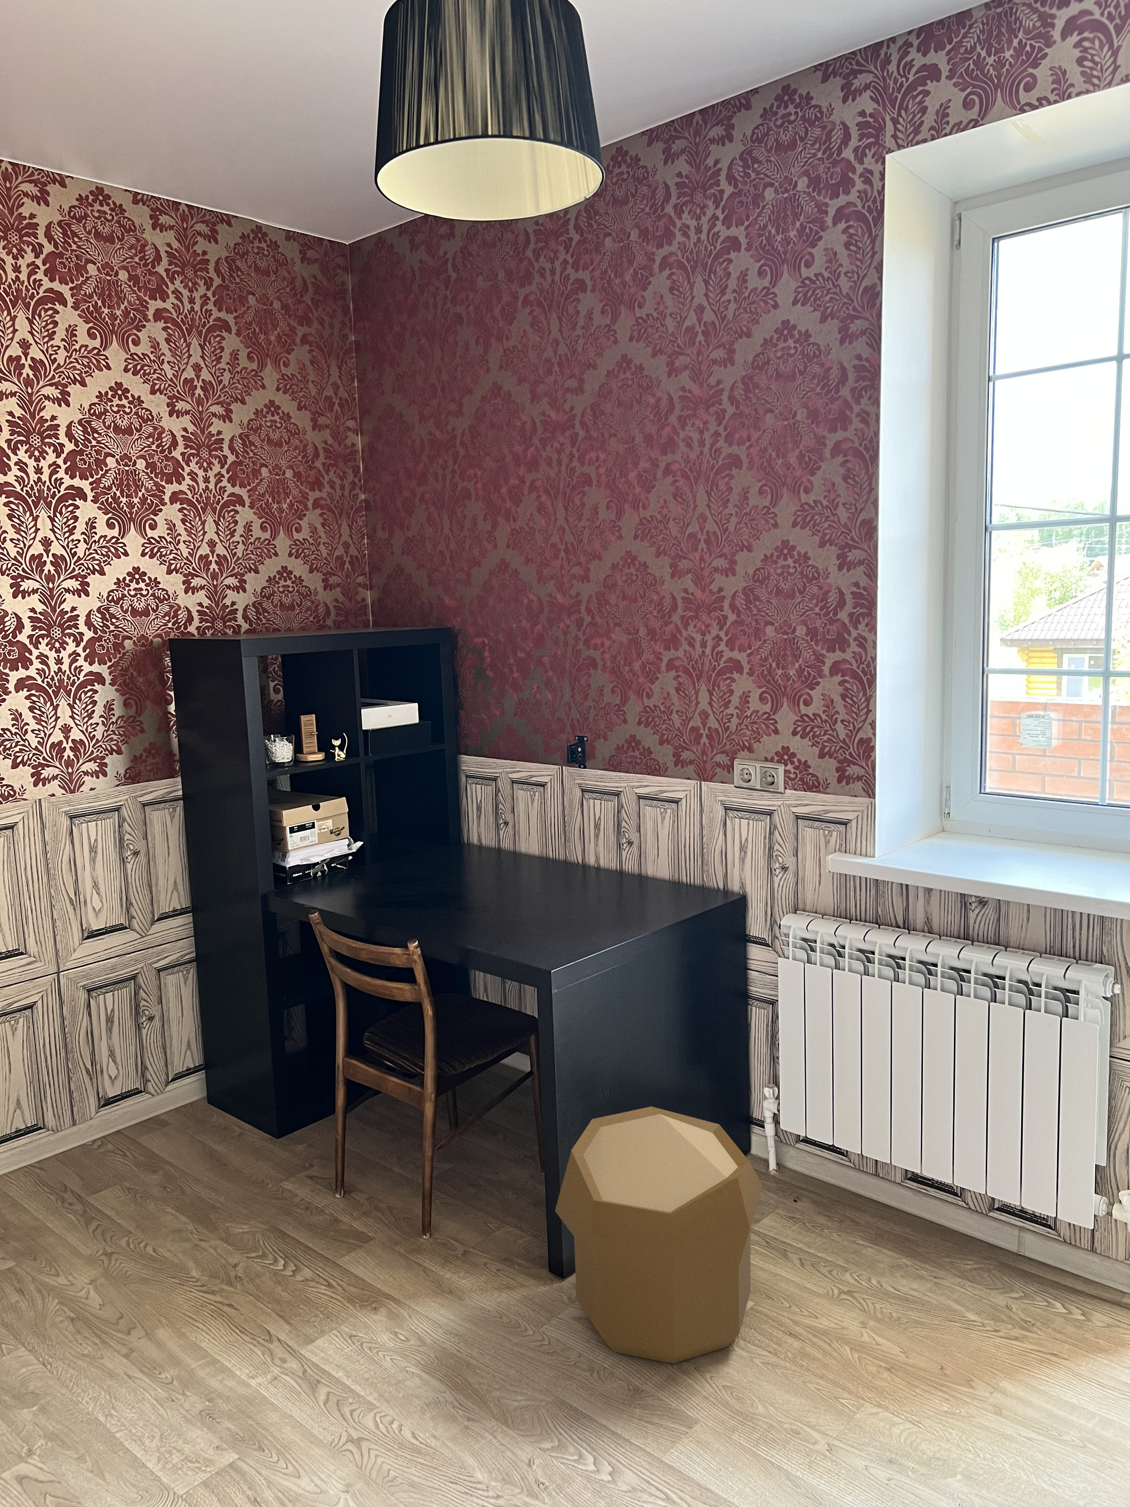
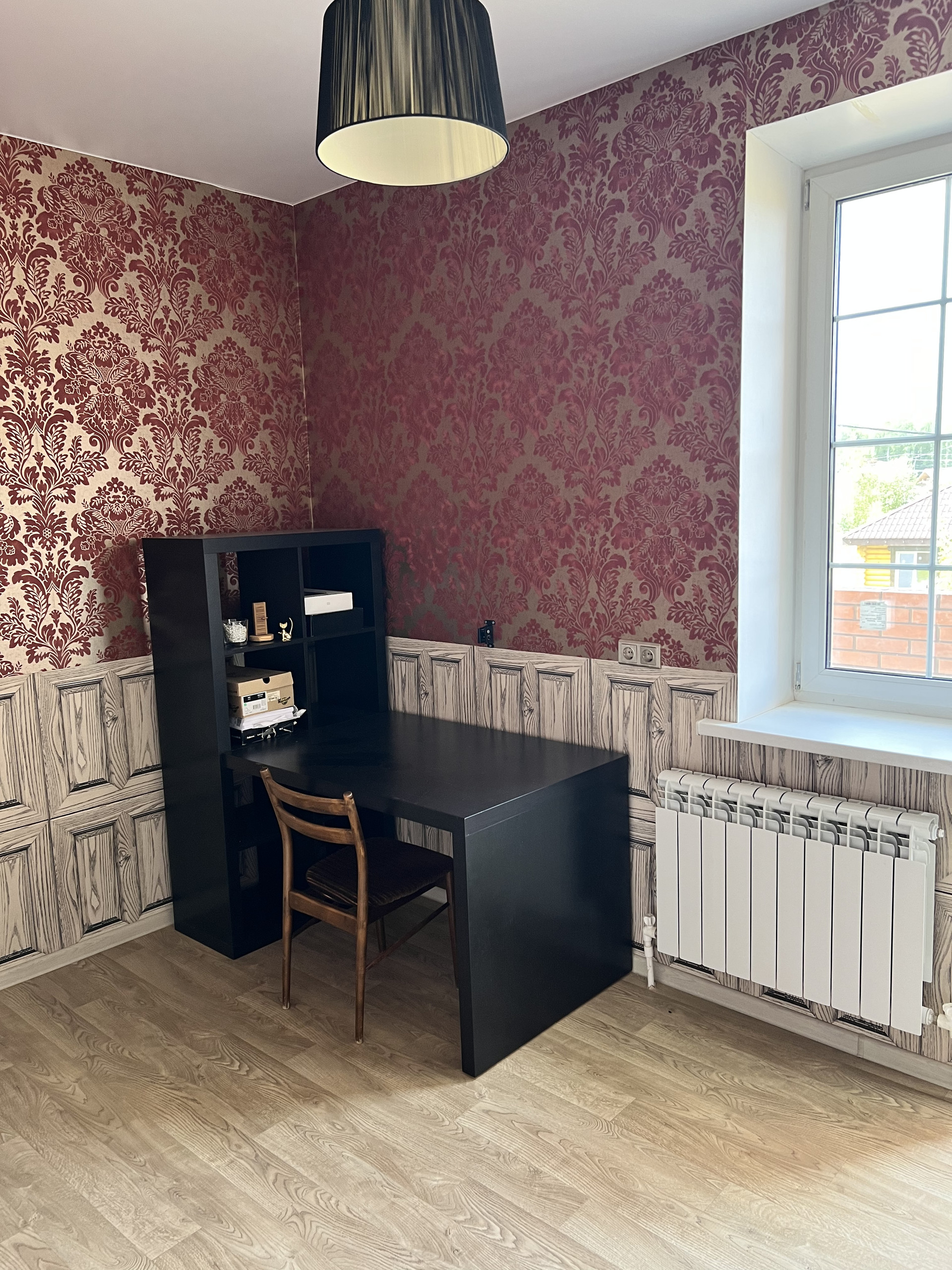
- pouf (661, 1215)
